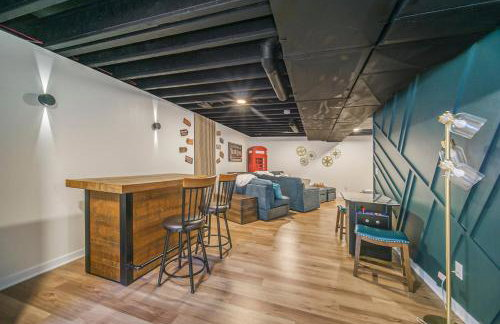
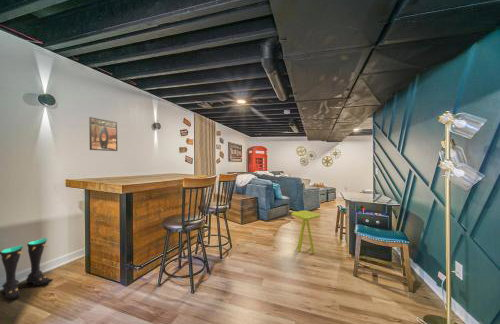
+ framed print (104, 135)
+ side table (303, 231)
+ boots (31, 266)
